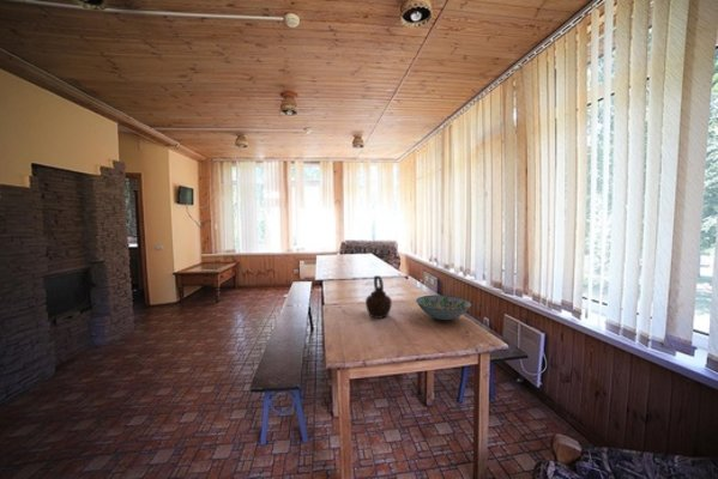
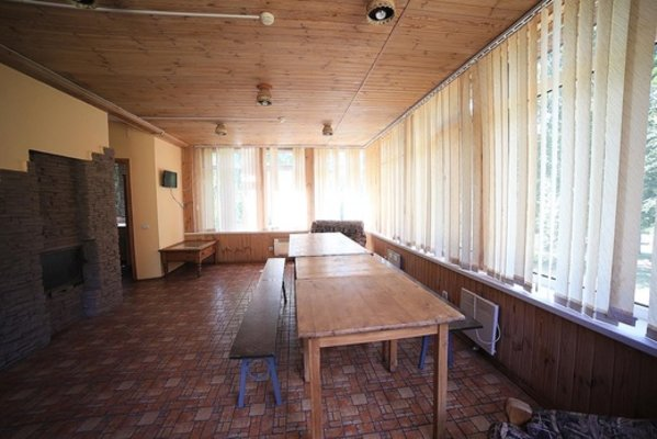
- decorative bowl (442, 309)
- teapot (379, 296)
